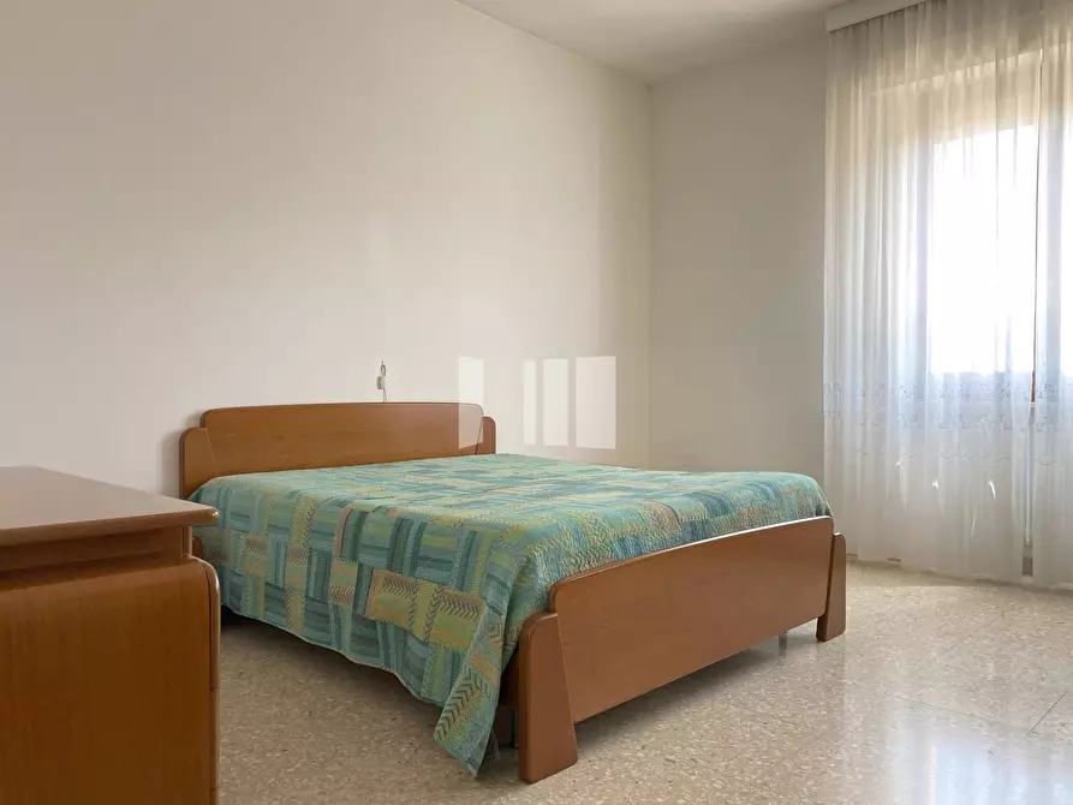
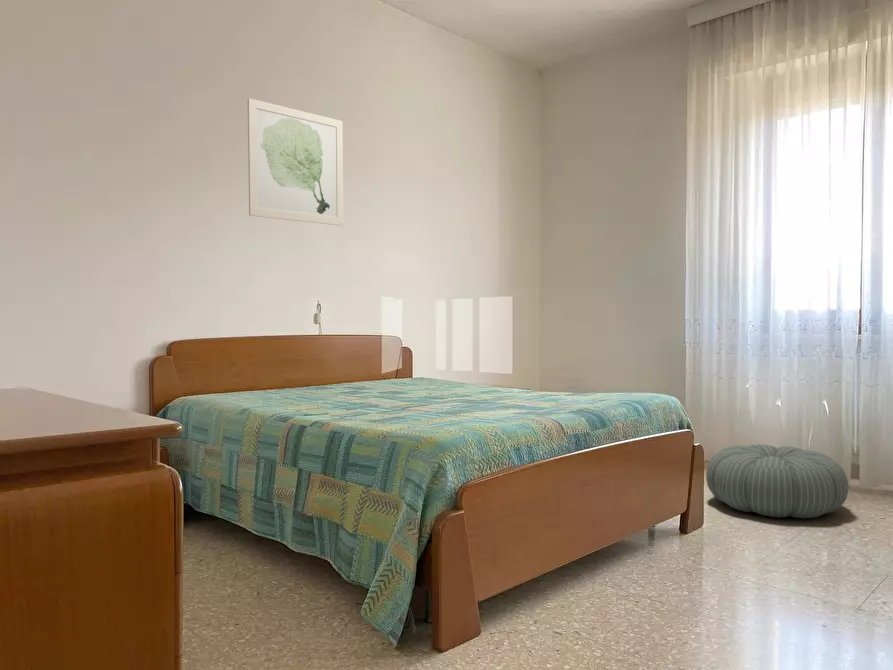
+ wall art (298, 165)
+ pouf (773, 478)
